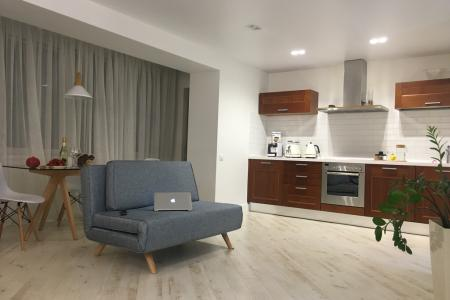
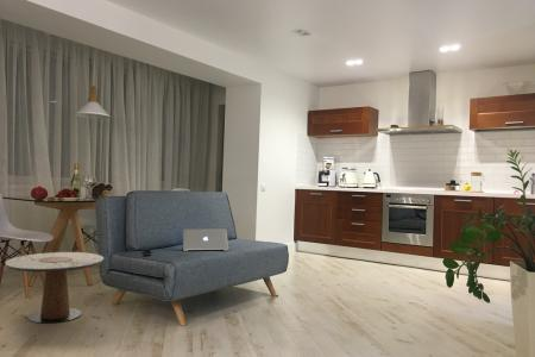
+ side table (55, 287)
